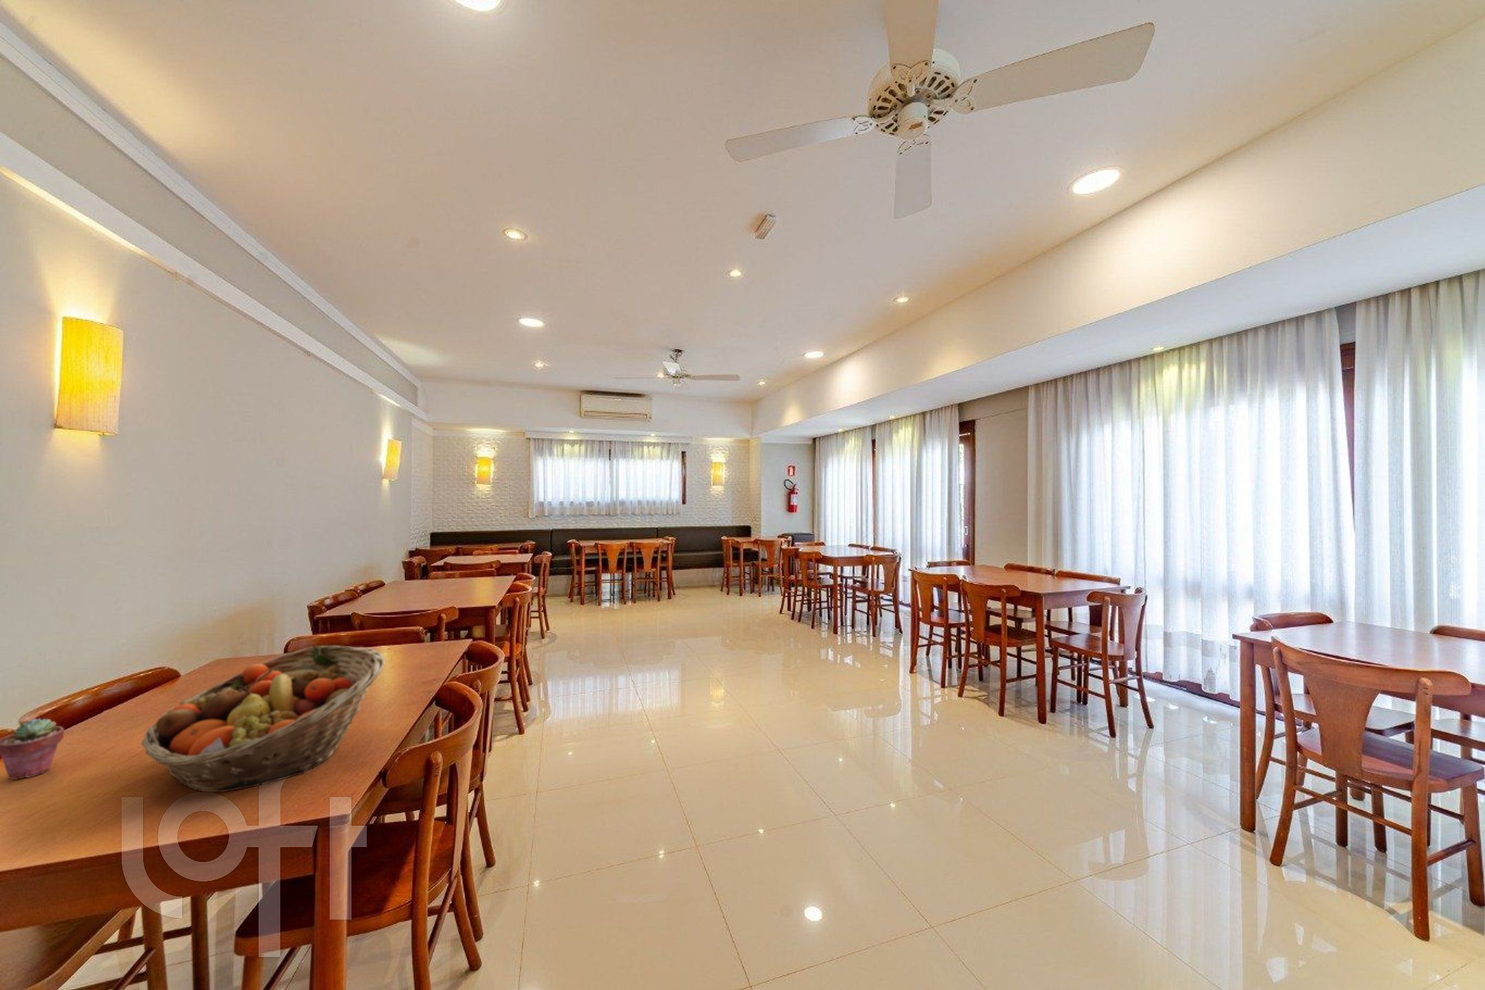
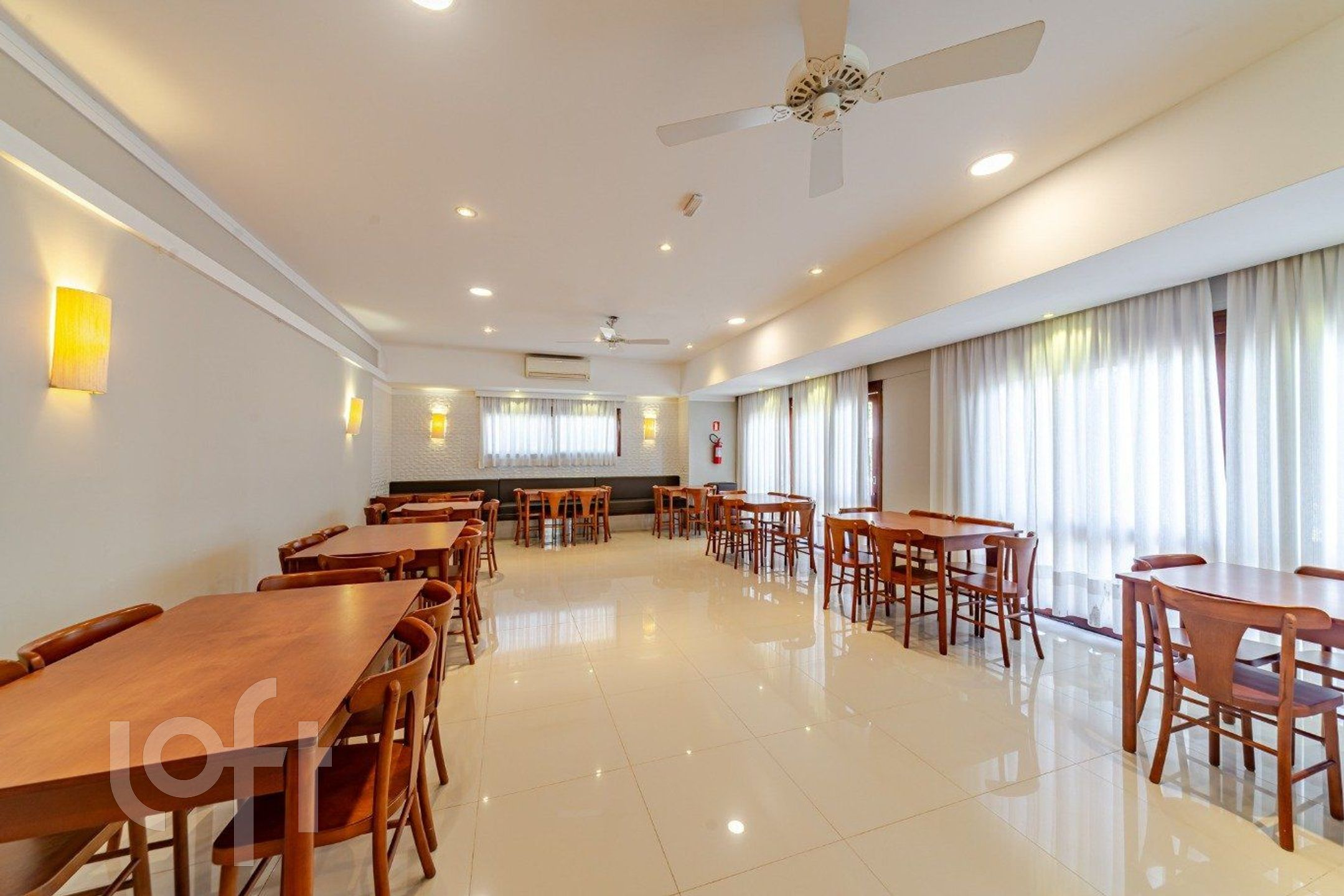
- fruit basket (274, 709)
- potted succulent (30, 745)
